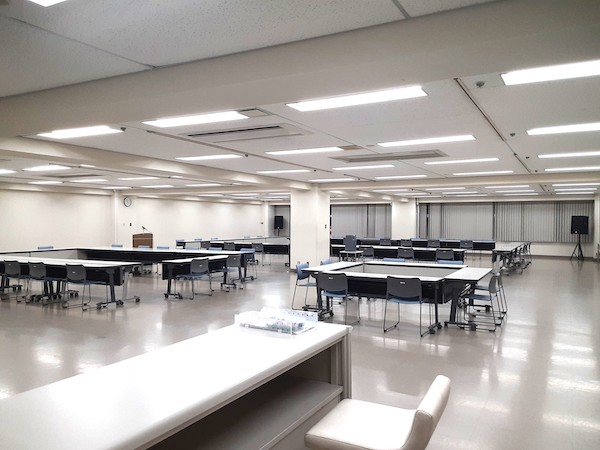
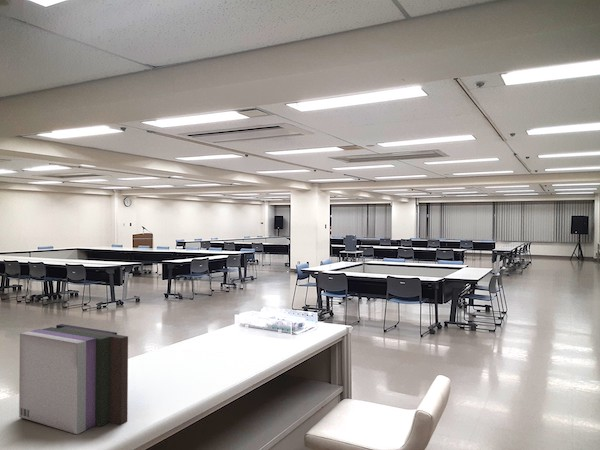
+ books (75, 376)
